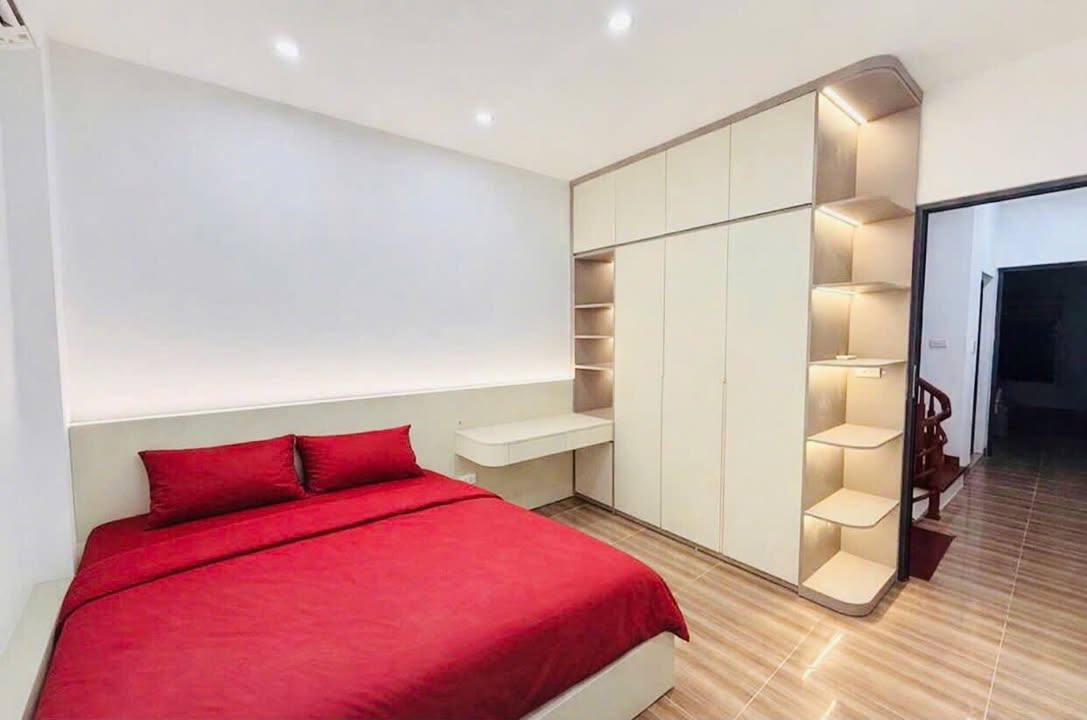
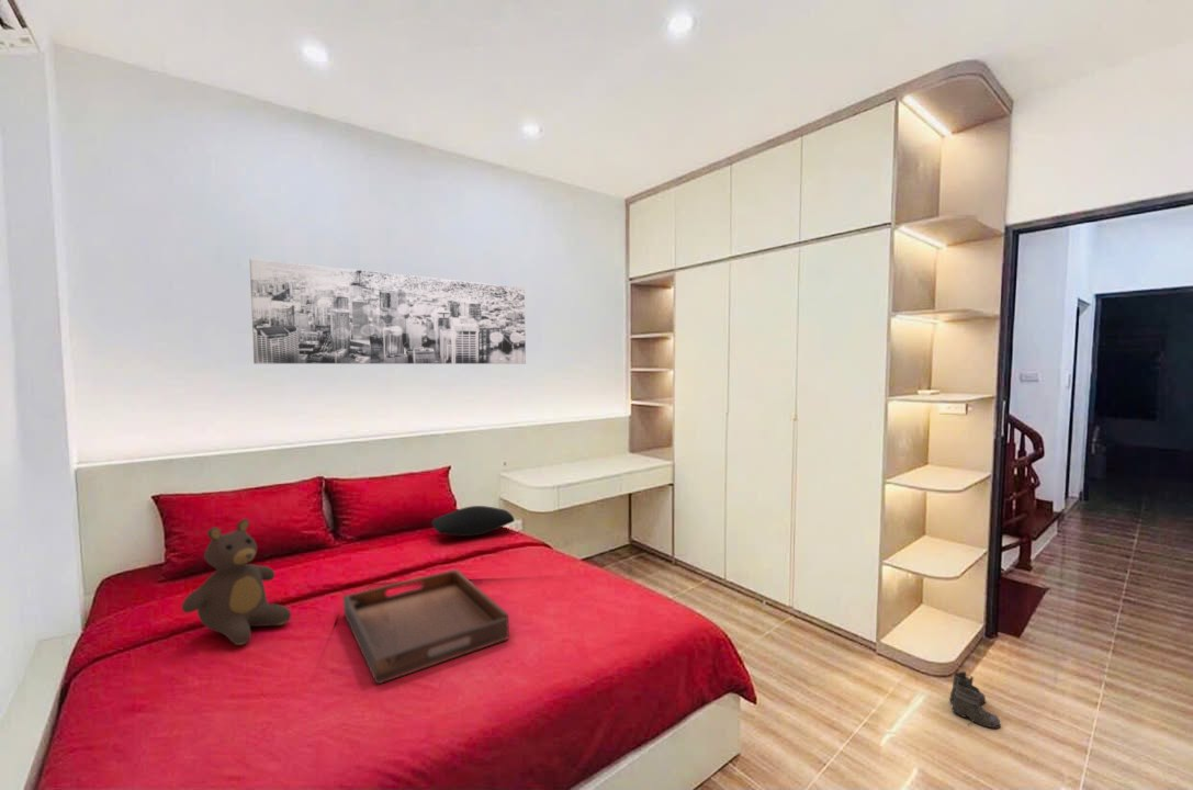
+ wall art (408, 319)
+ cushion (473, 520)
+ boots (972, 696)
+ teddy bear (241, 577)
+ serving tray (424, 616)
